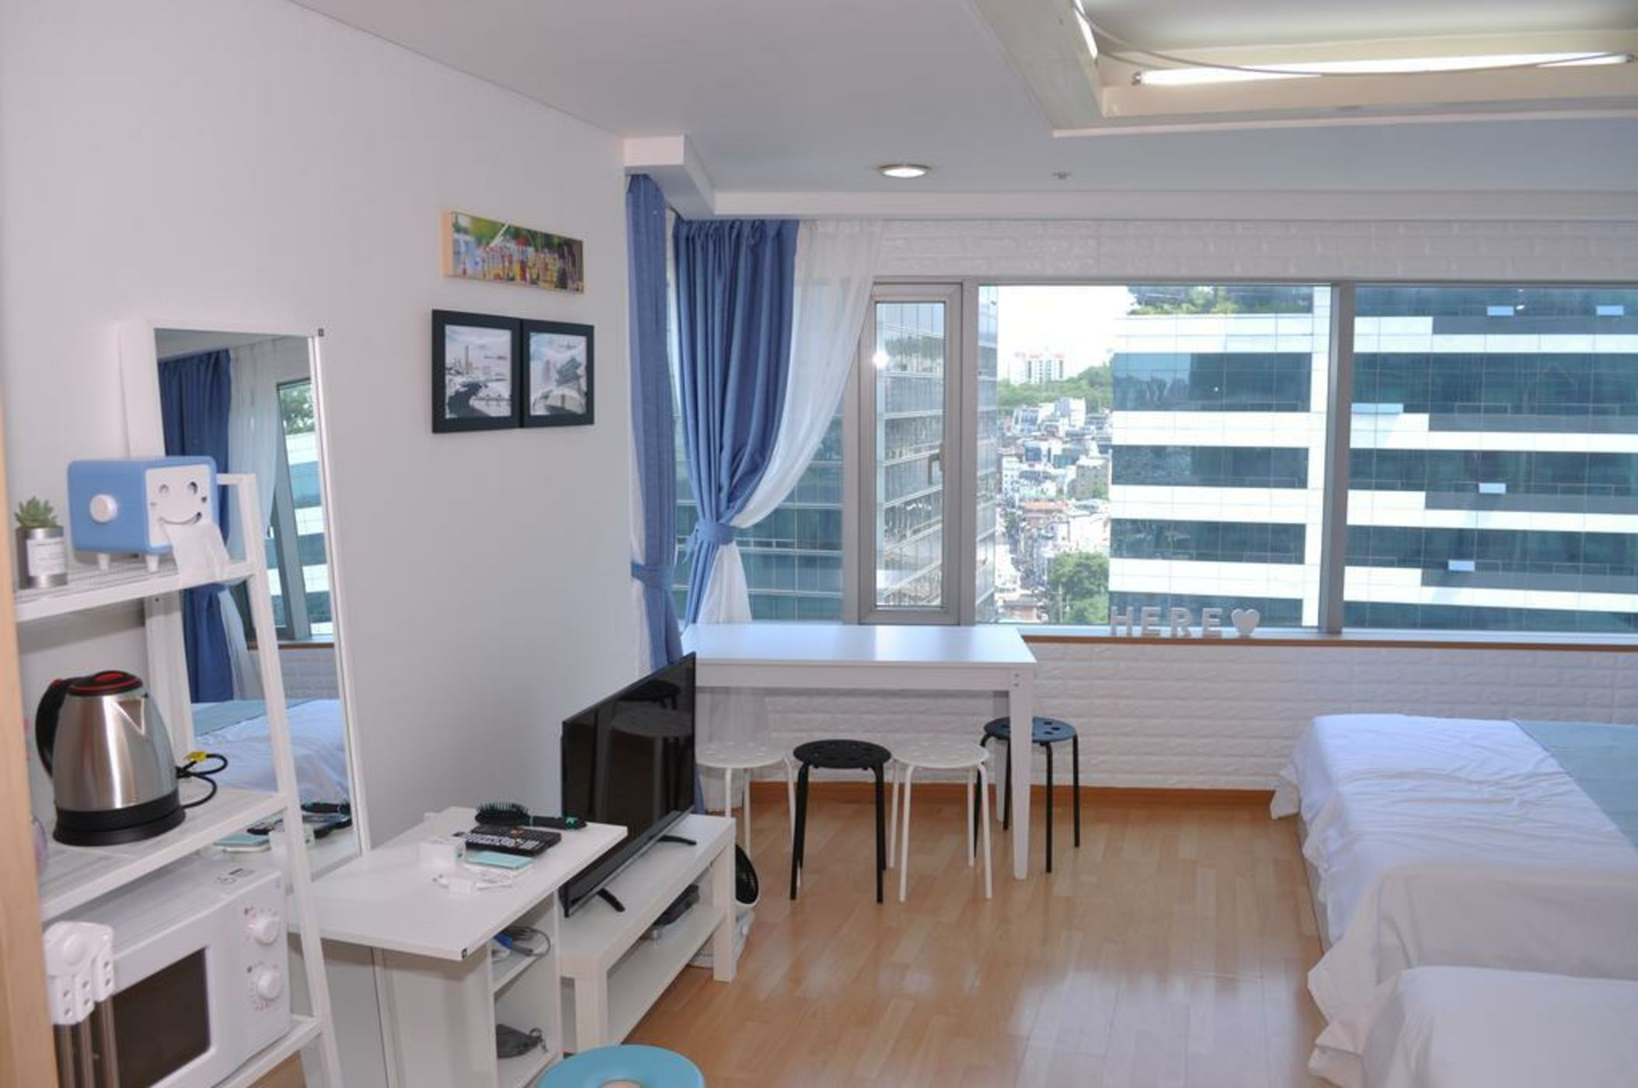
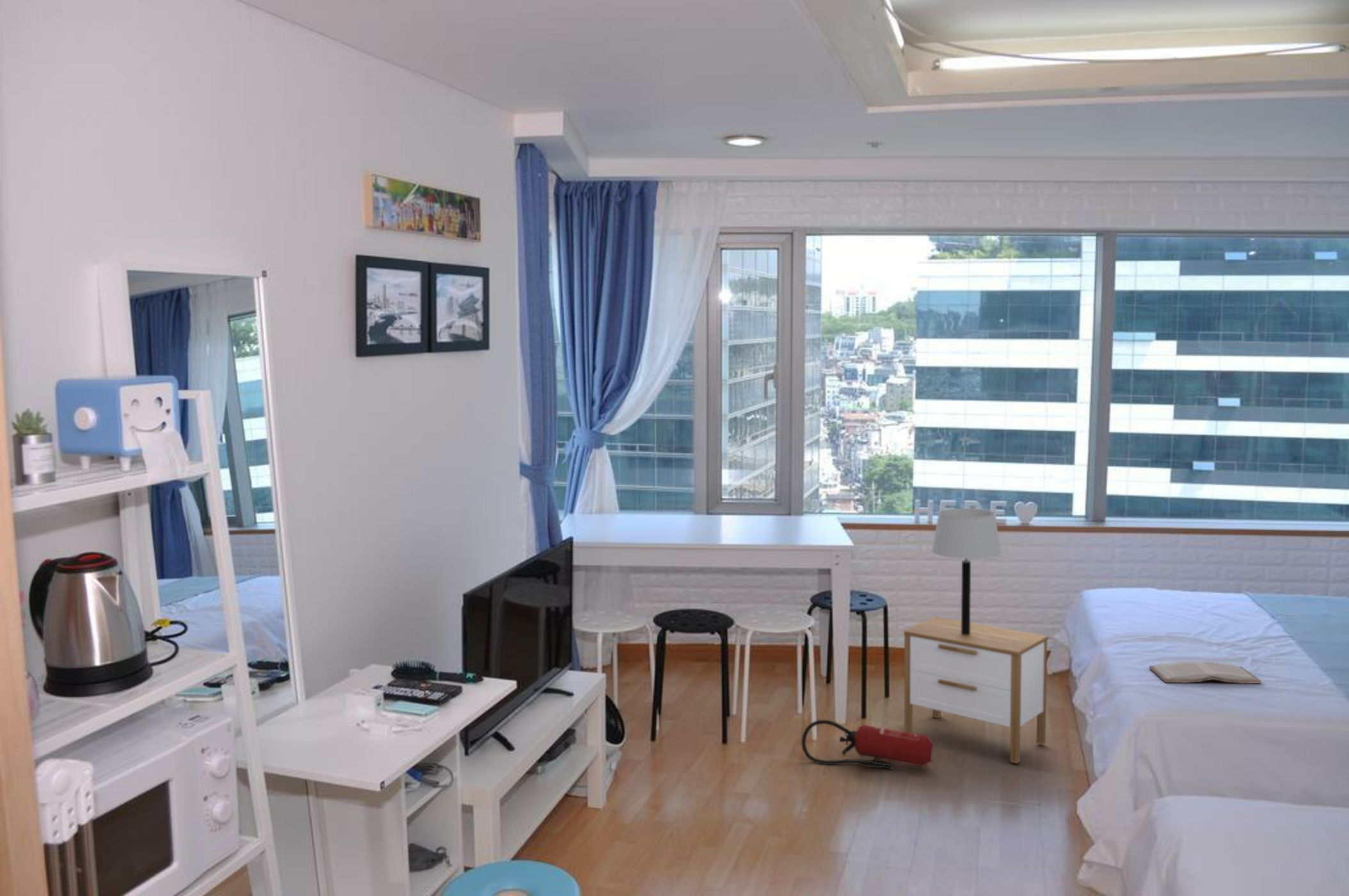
+ fire extinguisher (866, 744)
+ book (1204, 671)
+ table lamp (966, 573)
+ nightstand (973, 686)
